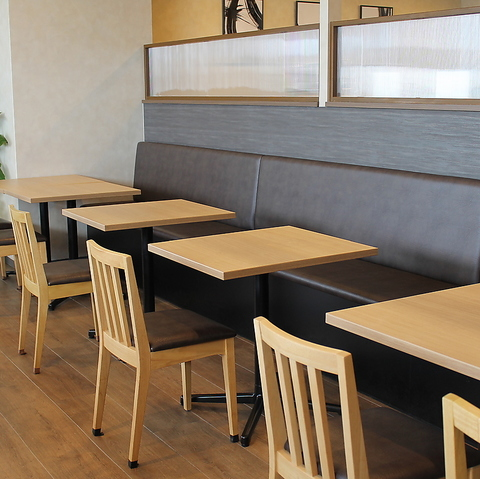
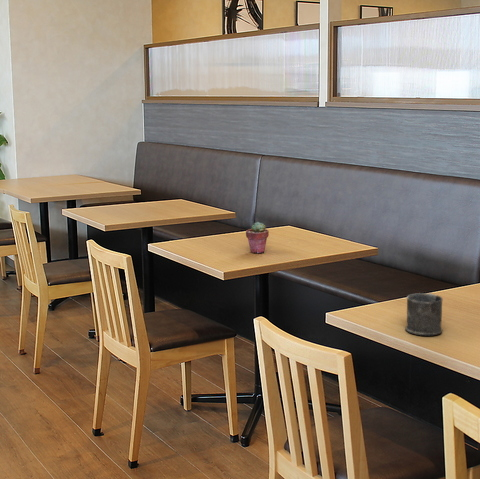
+ potted succulent (257, 236)
+ mug (425, 312)
